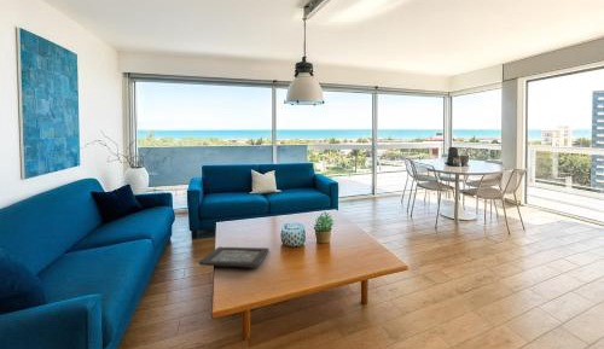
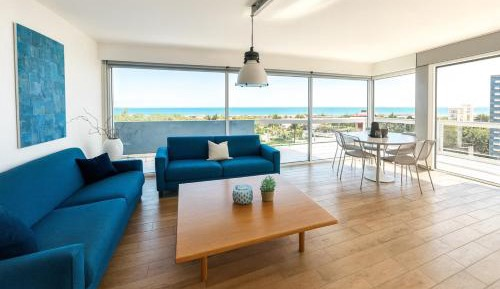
- decorative tray (236, 256)
